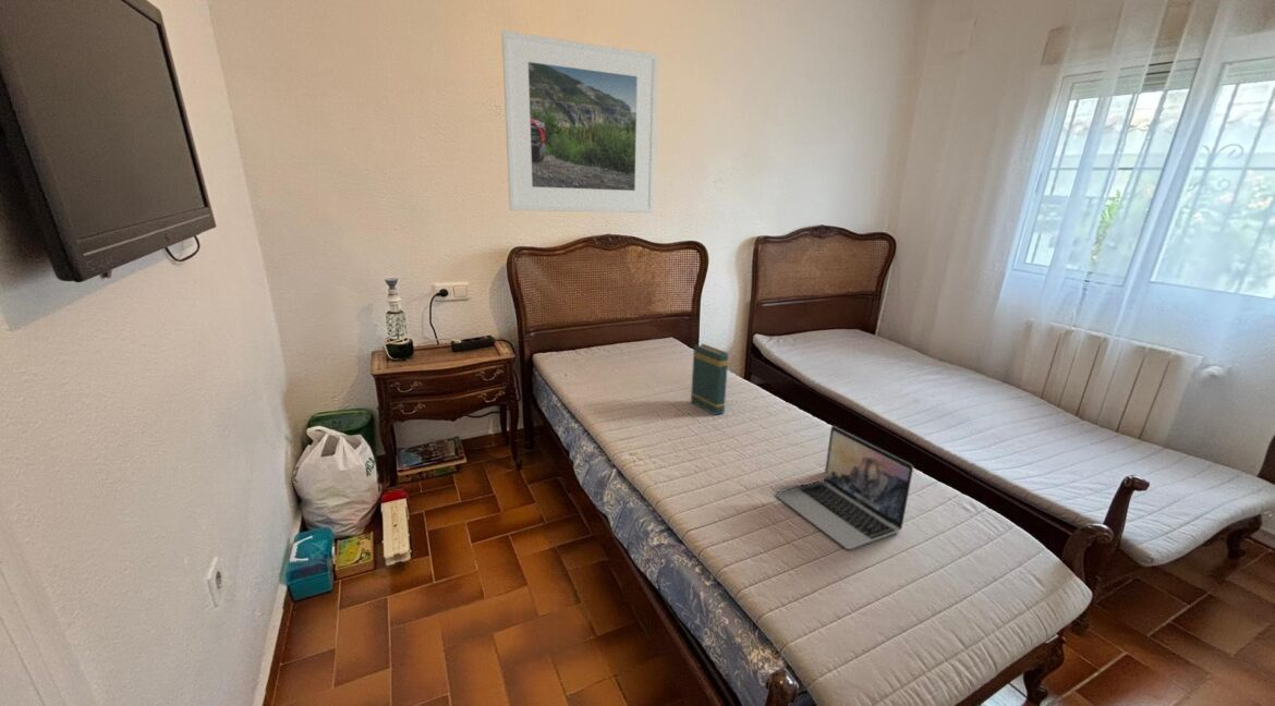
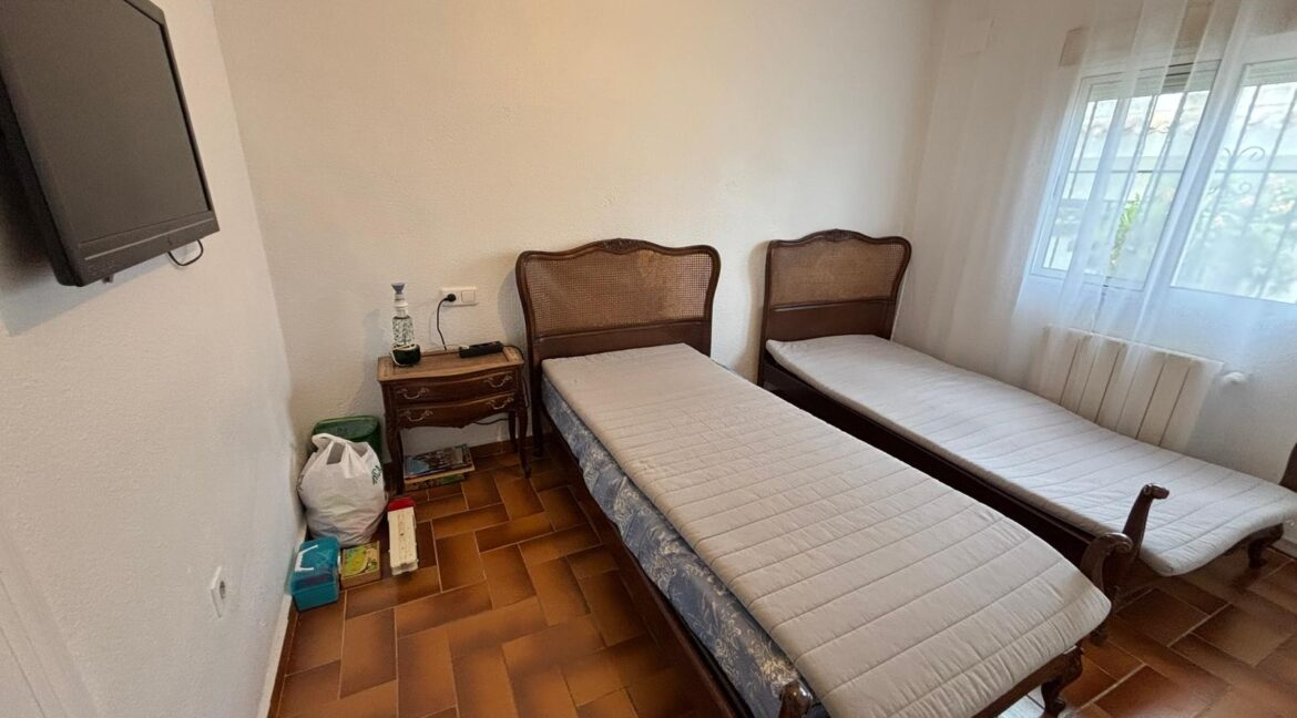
- book (709, 378)
- laptop (839, 482)
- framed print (584, 131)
